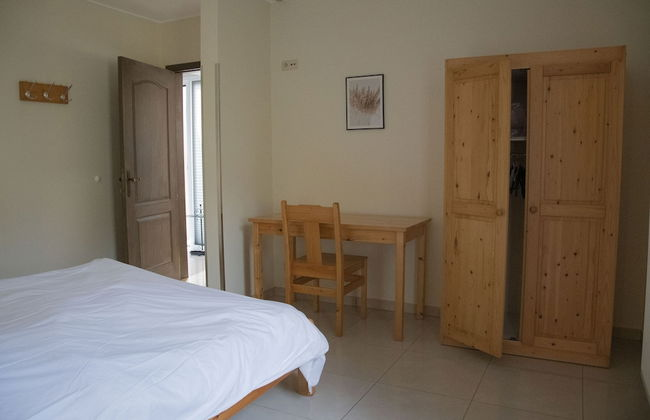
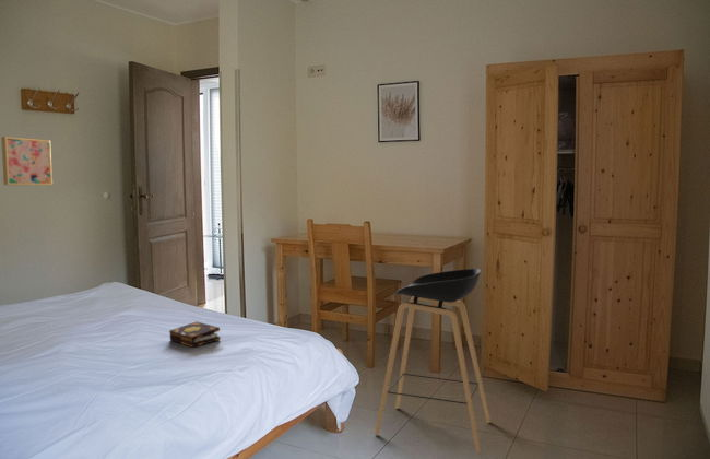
+ wall art (27, 162)
+ stool (455, 344)
+ book (194, 333)
